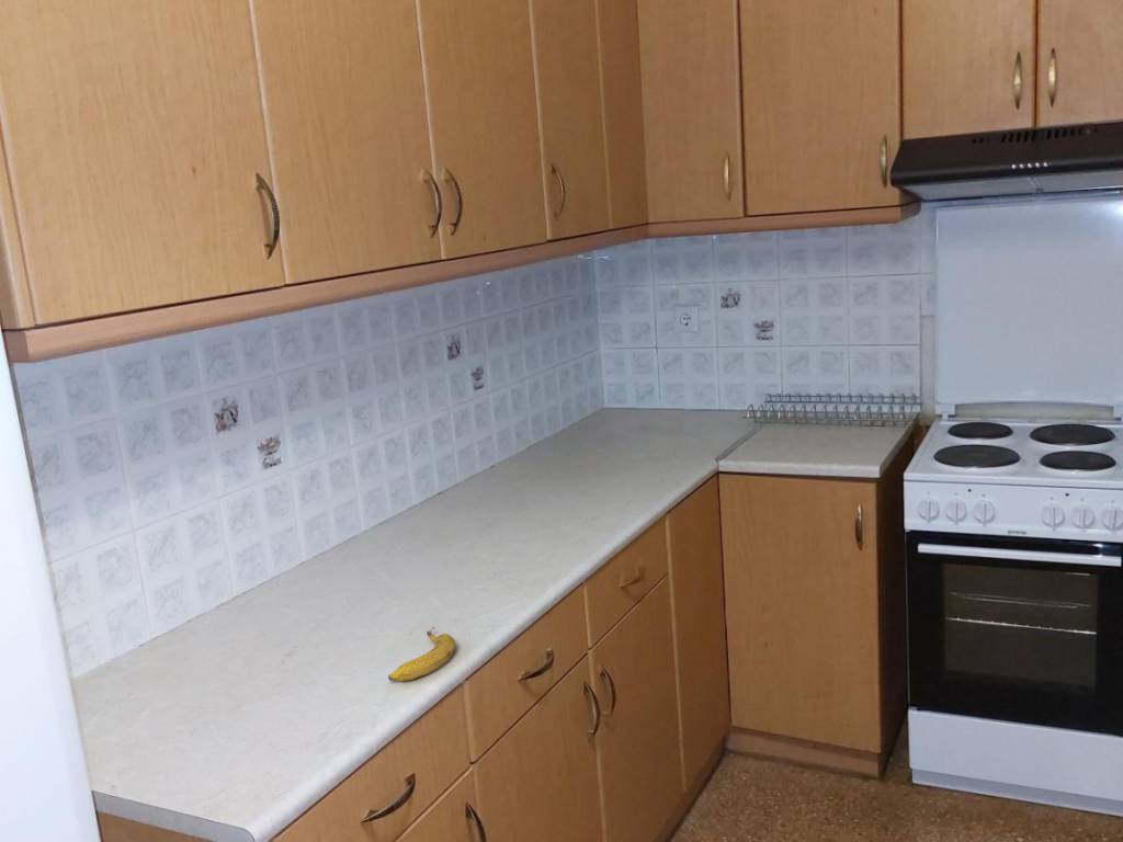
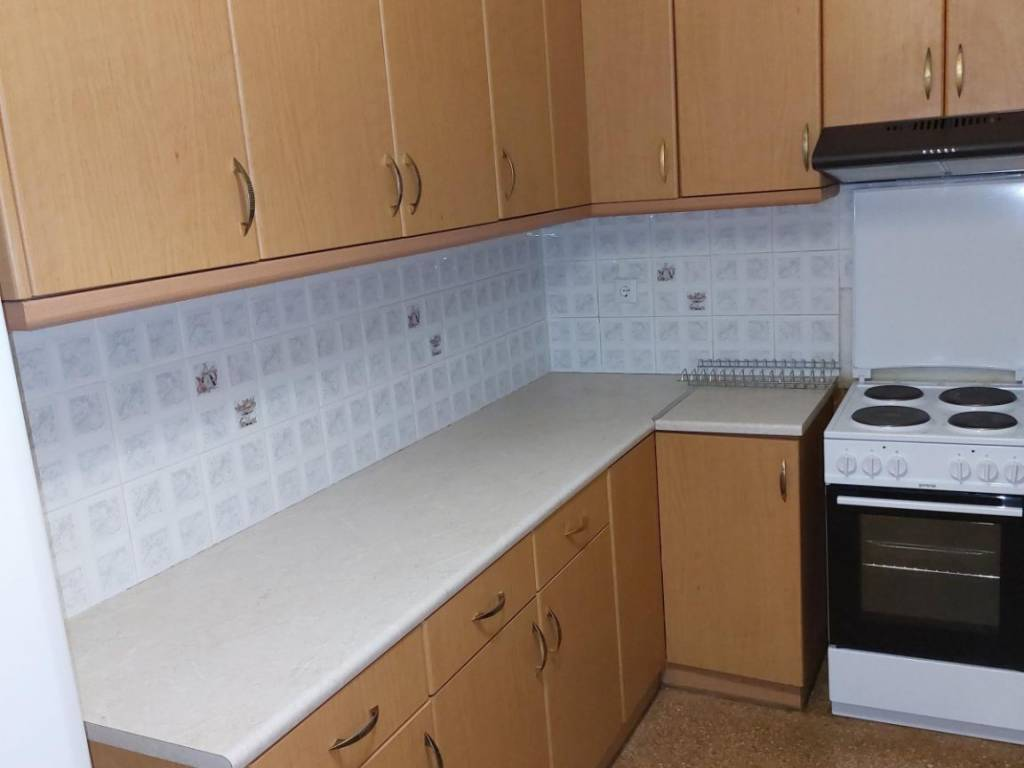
- banana (423, 655)
